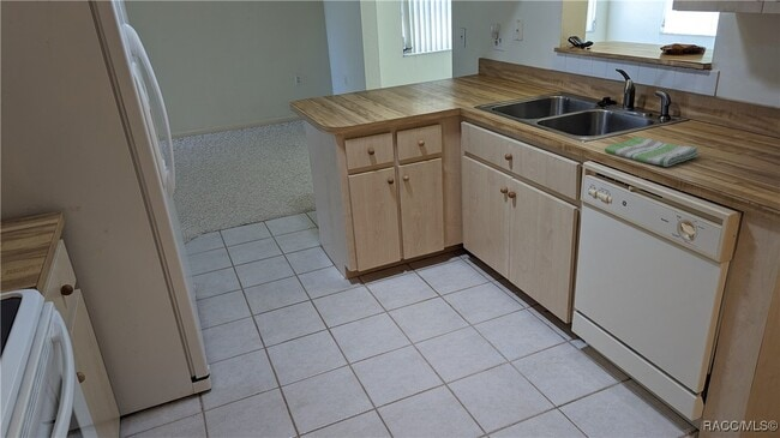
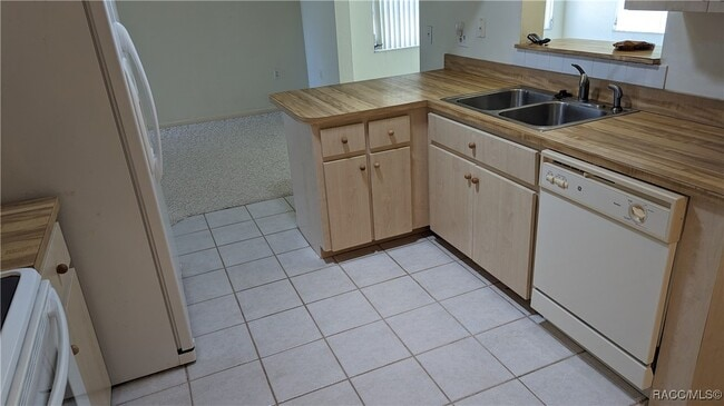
- dish towel (650, 149)
